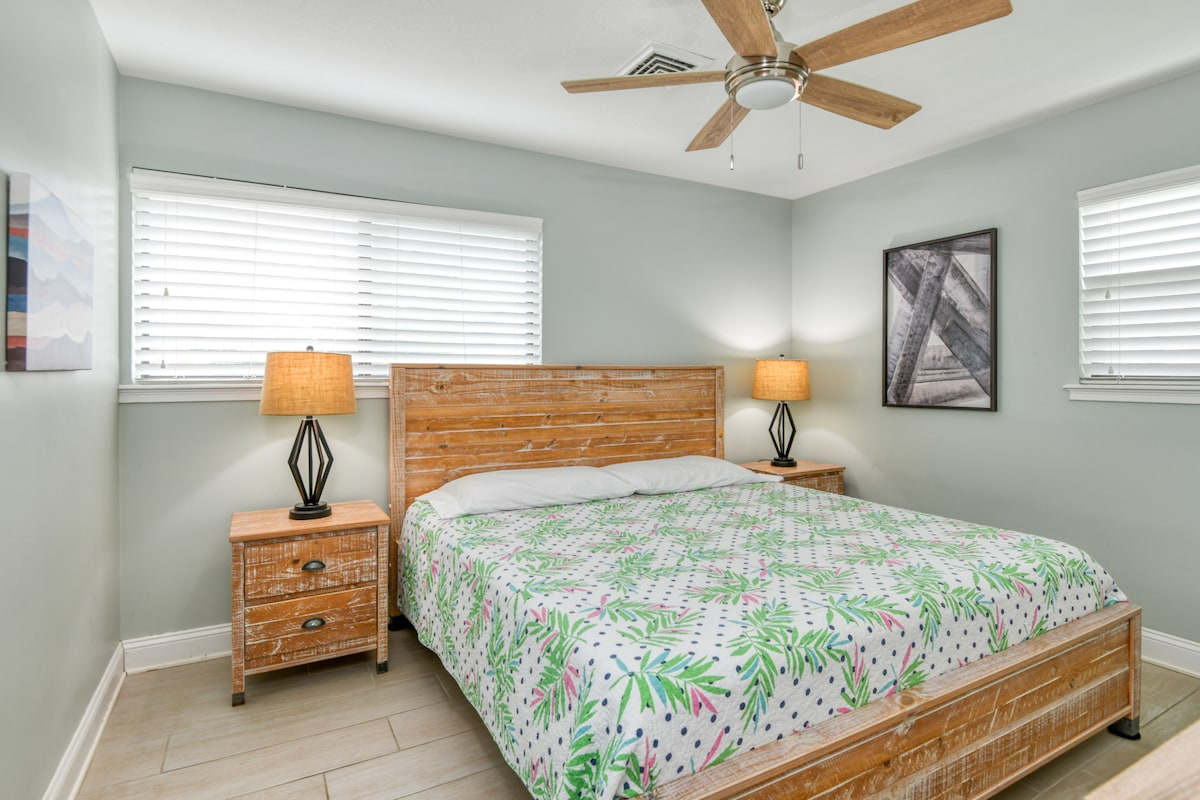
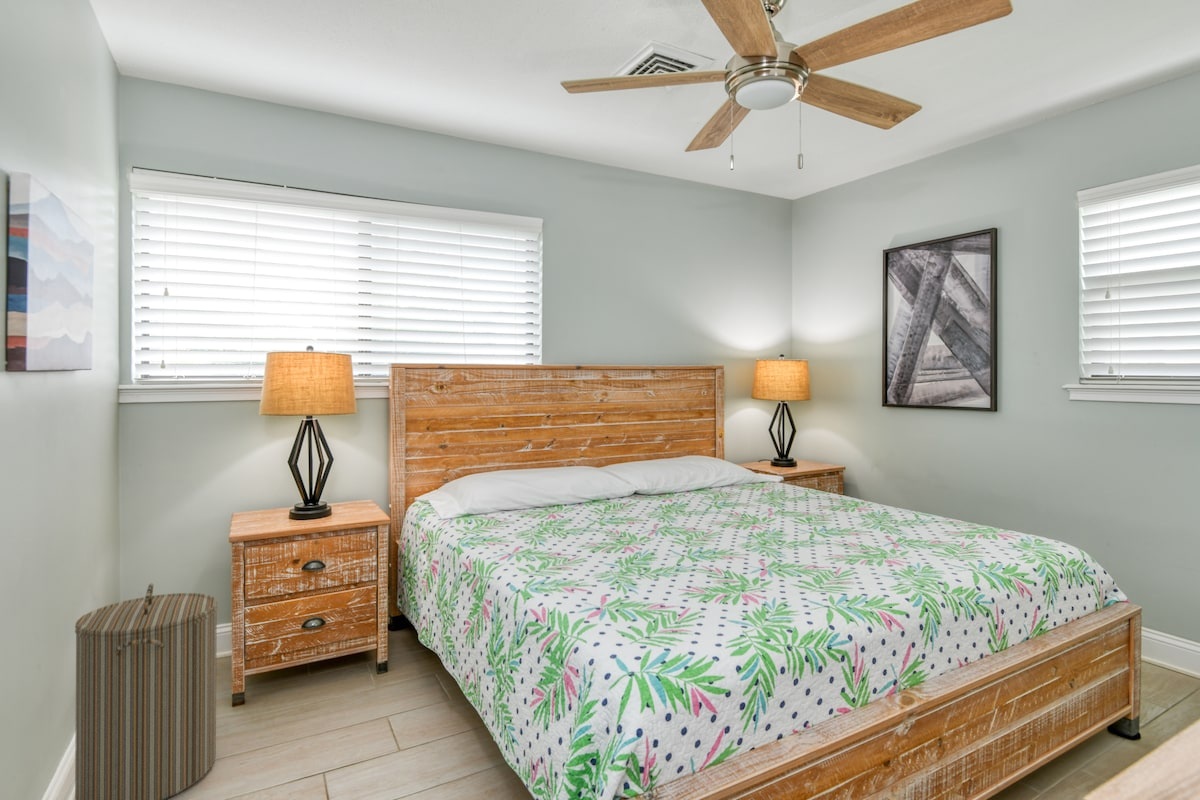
+ laundry hamper (149, 679)
